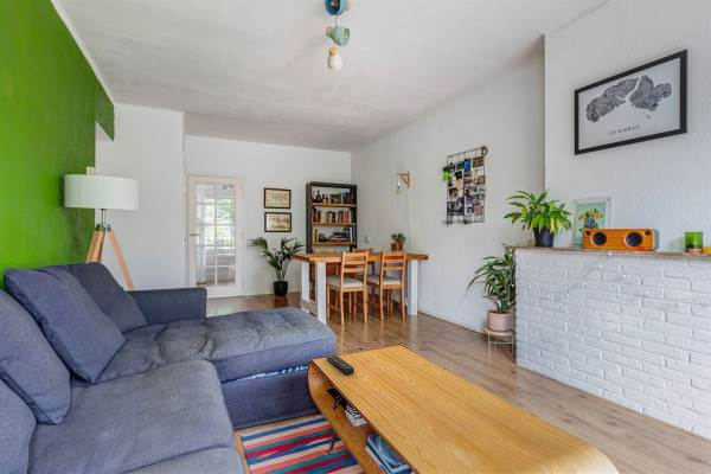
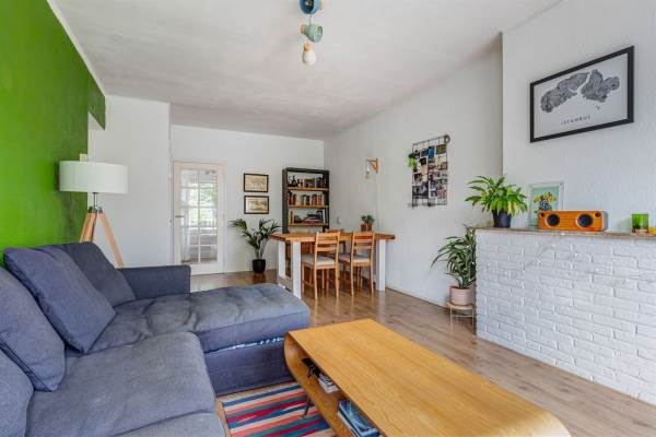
- remote control (339, 363)
